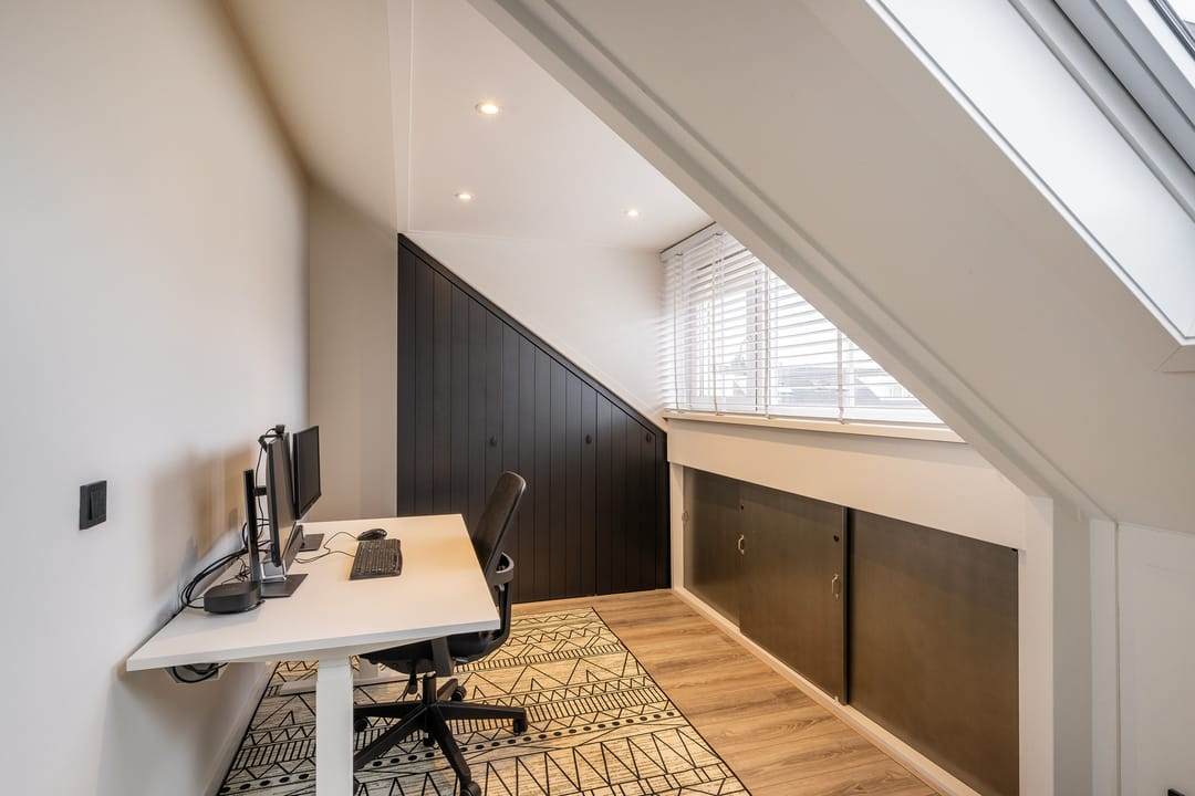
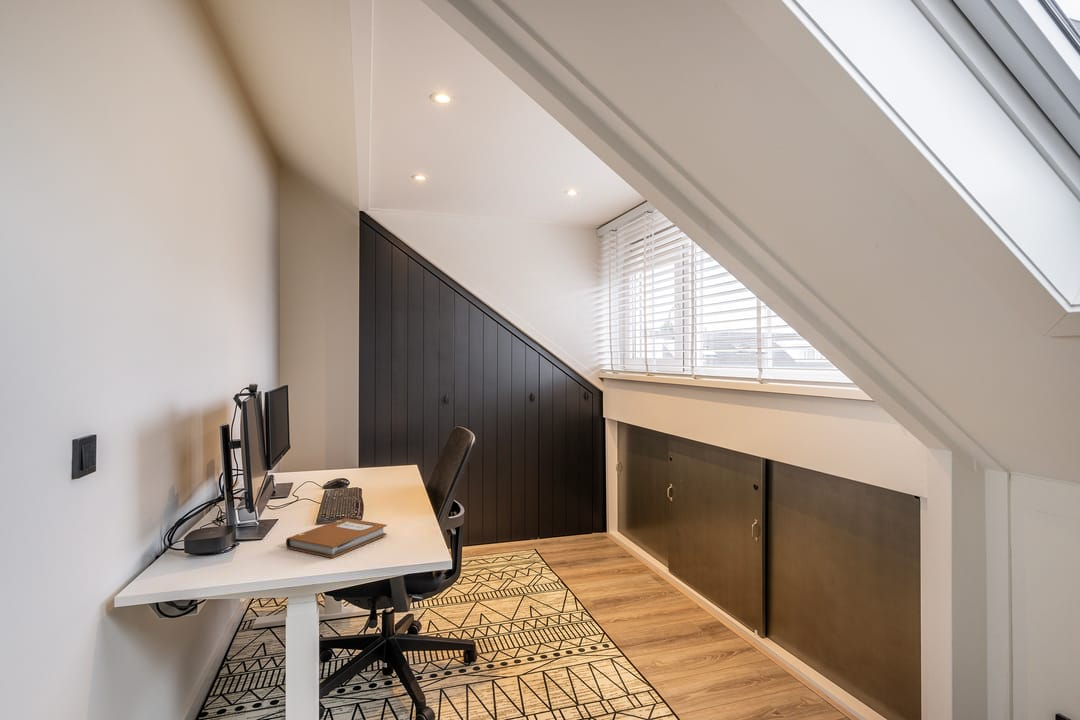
+ notebook (339, 535)
